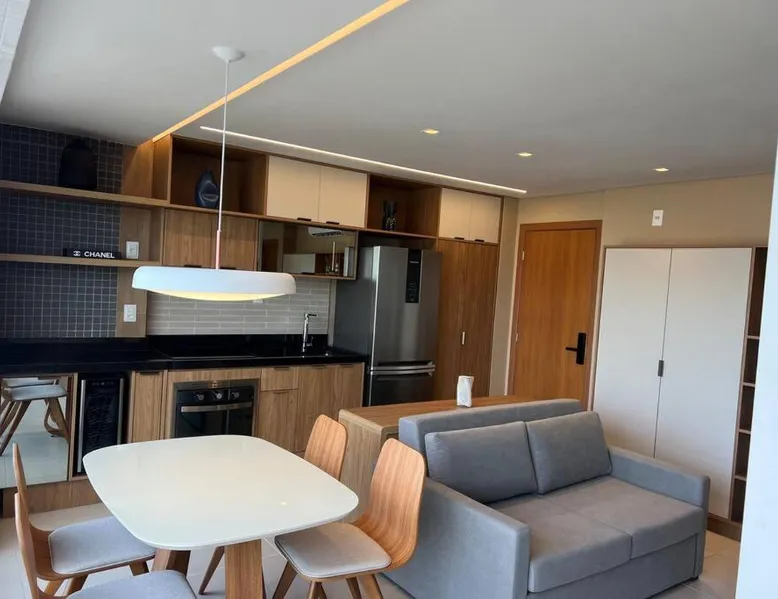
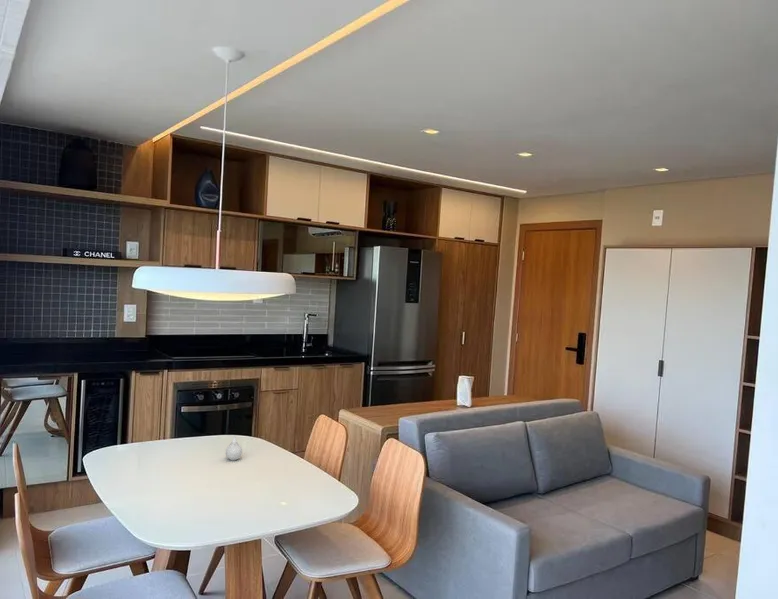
+ vase (234, 448)
